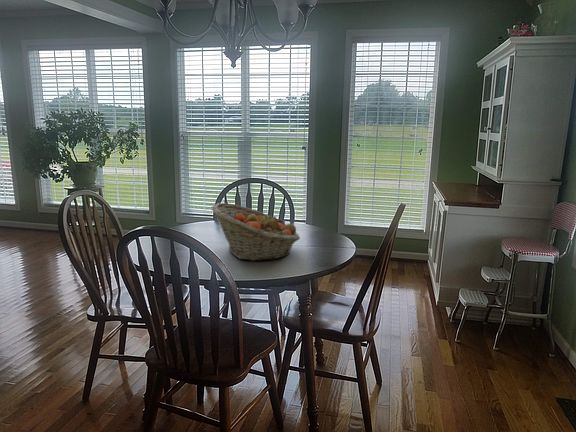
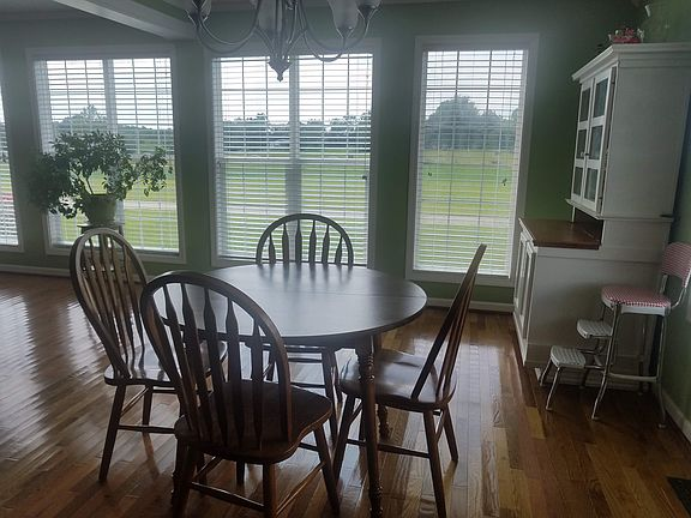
- fruit basket (255, 228)
